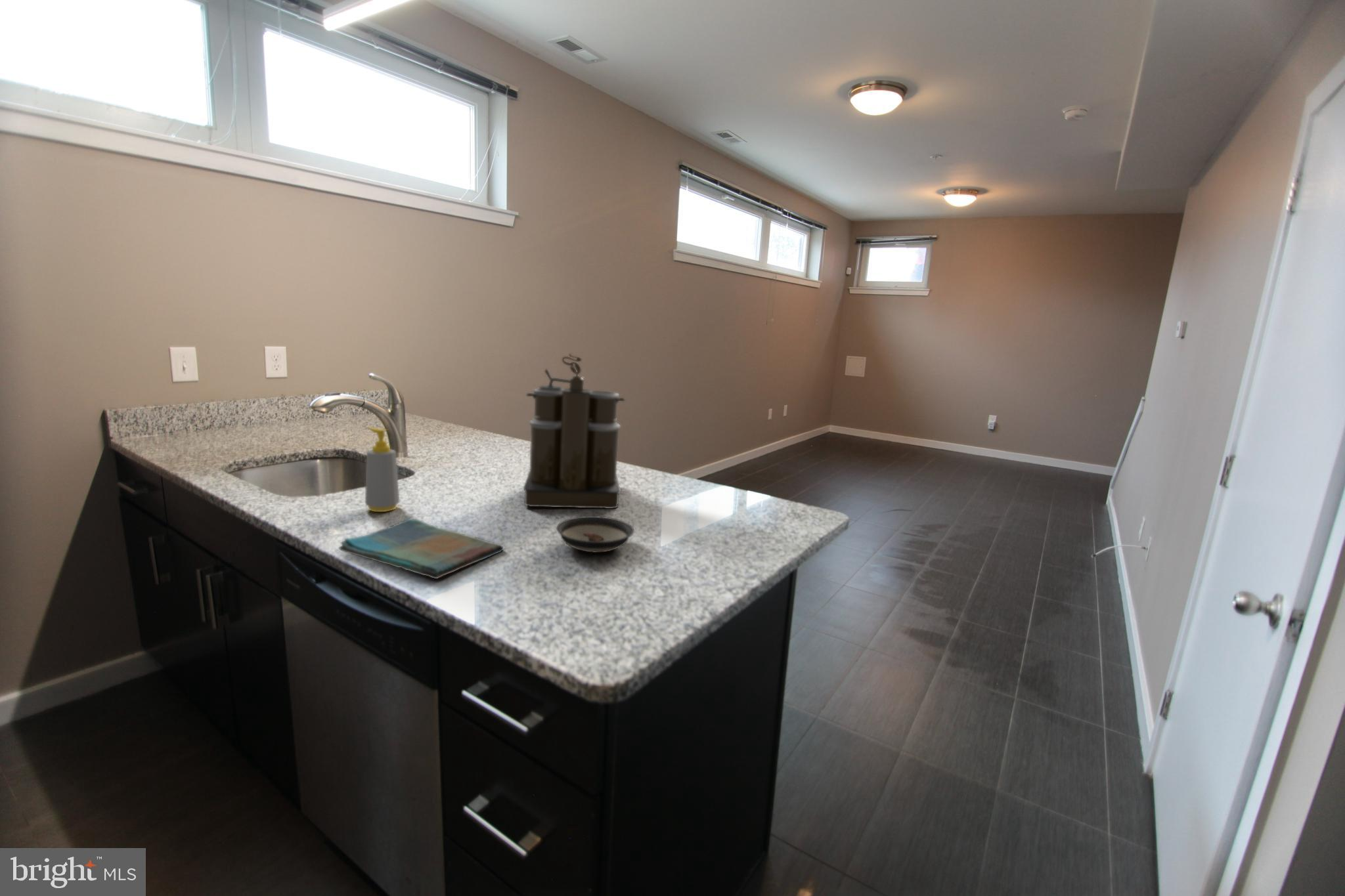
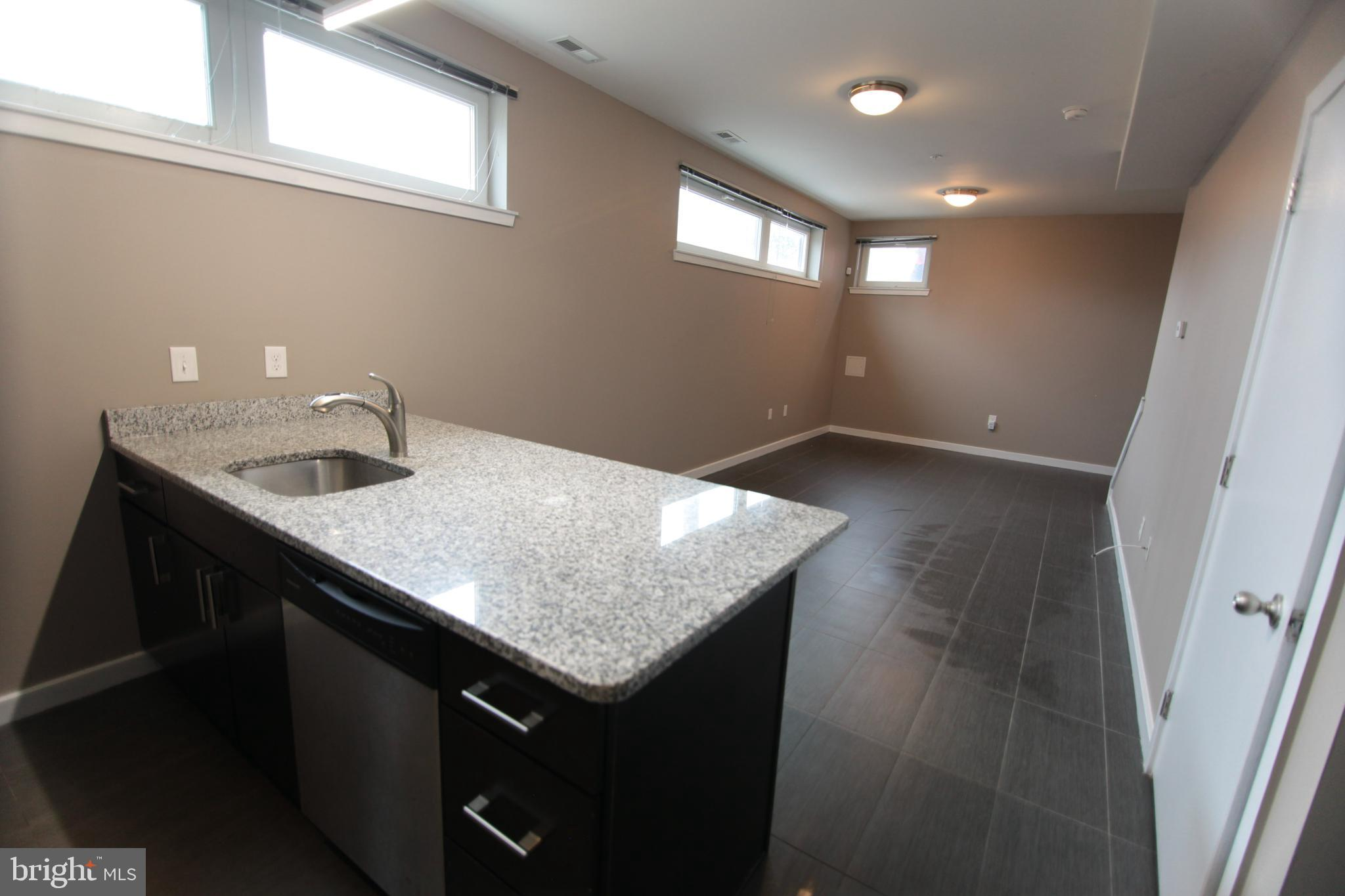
- coffee maker (575, 425)
- soap bottle (382, 469)
- dish towel (424, 545)
- saucer (595, 537)
